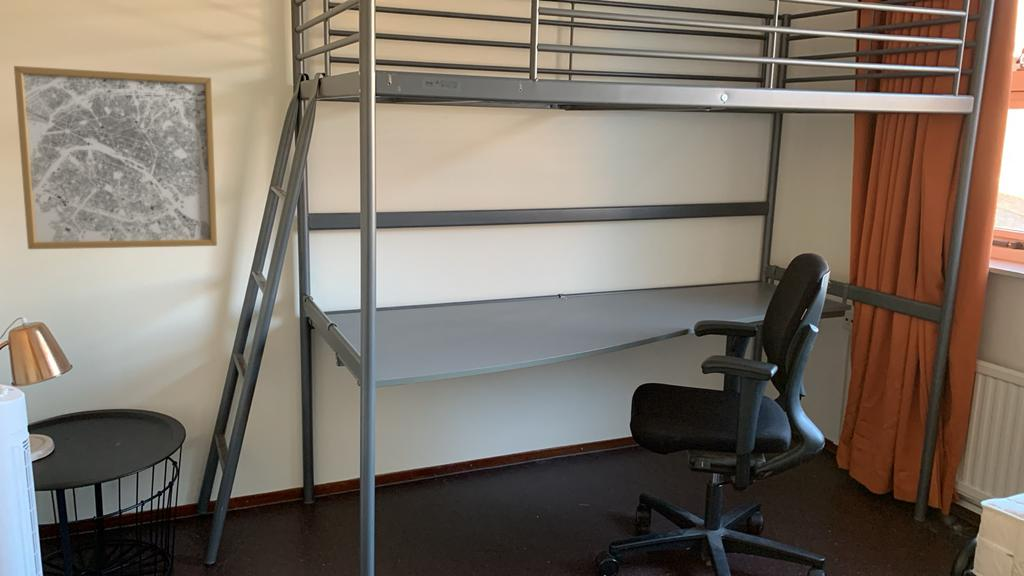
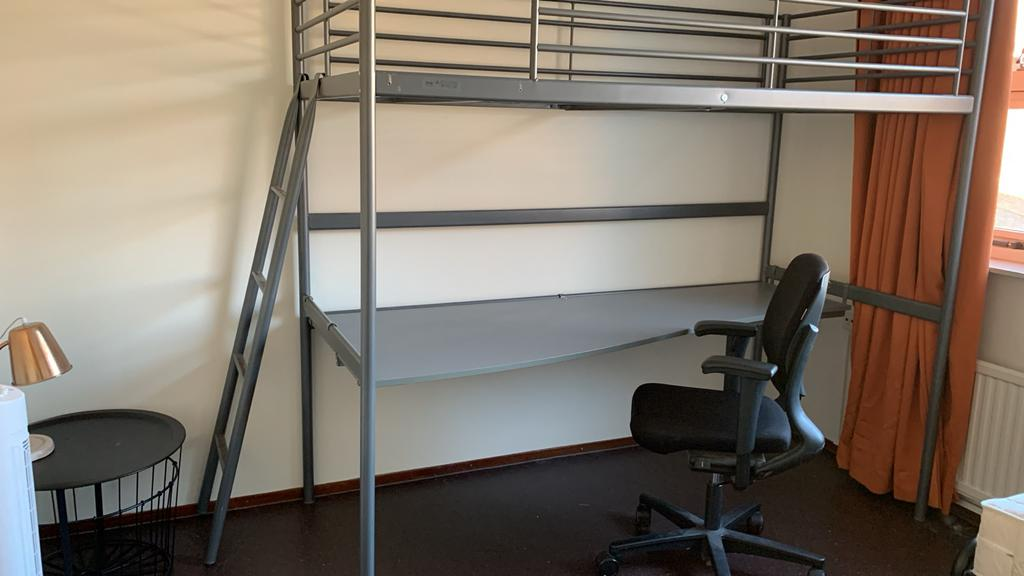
- wall art (122, 161)
